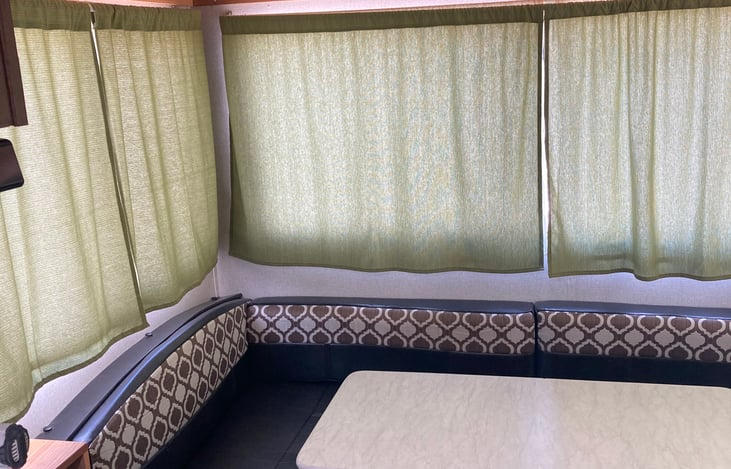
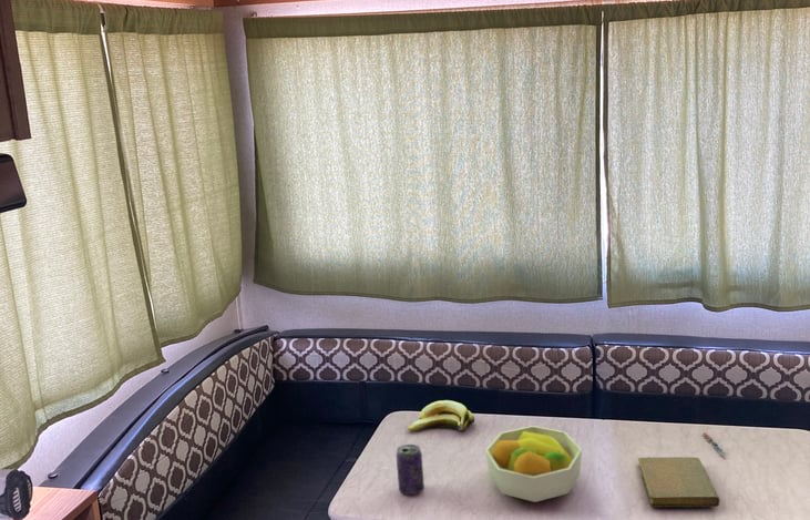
+ banana (442, 416)
+ beverage can (410, 468)
+ fruit bowl (533, 458)
+ pen (714, 442)
+ notebook (676, 480)
